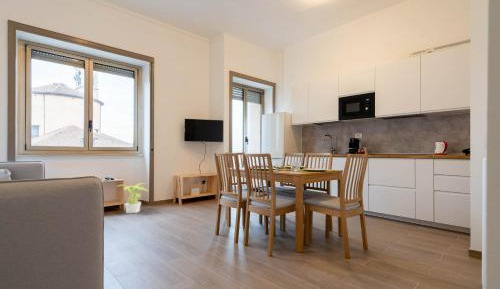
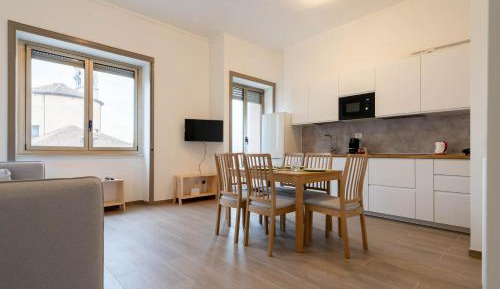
- potted plant (132, 197)
